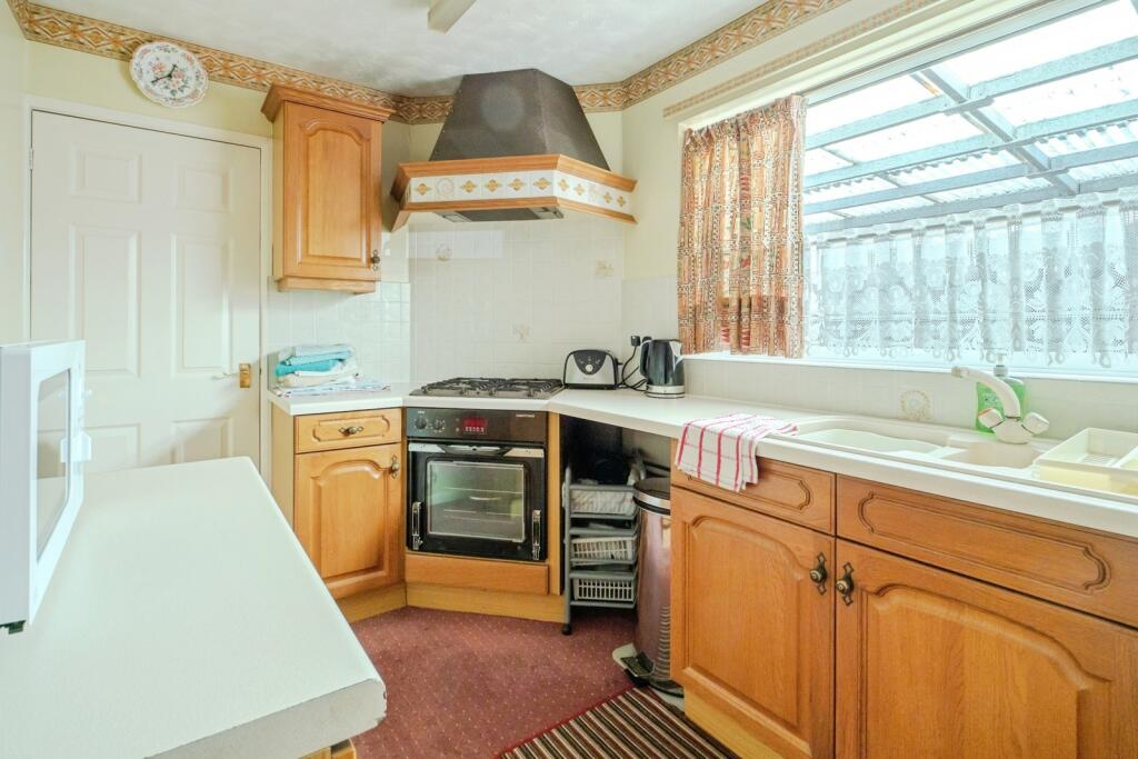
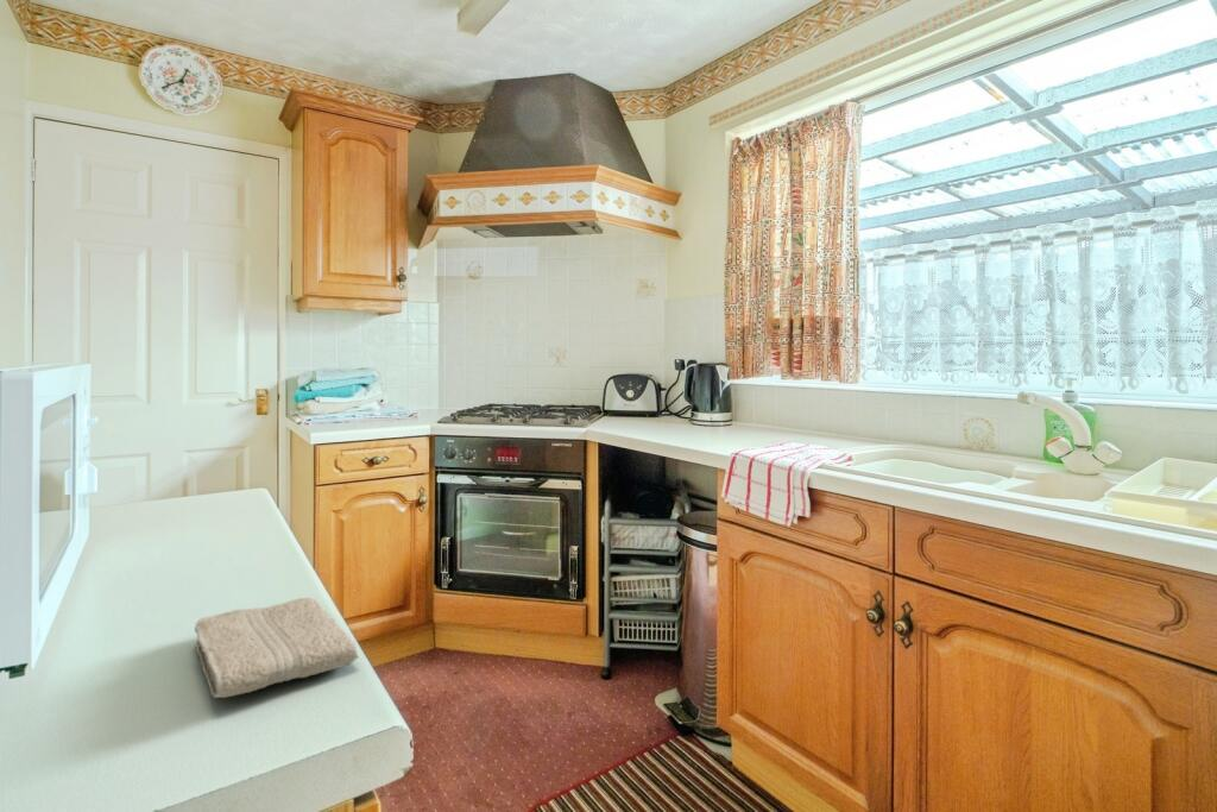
+ washcloth (271, 638)
